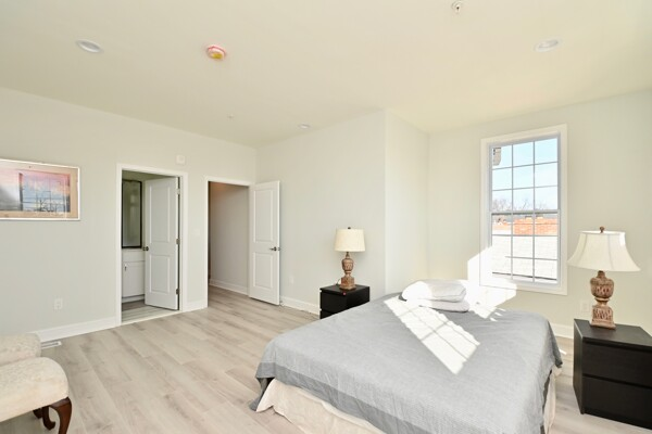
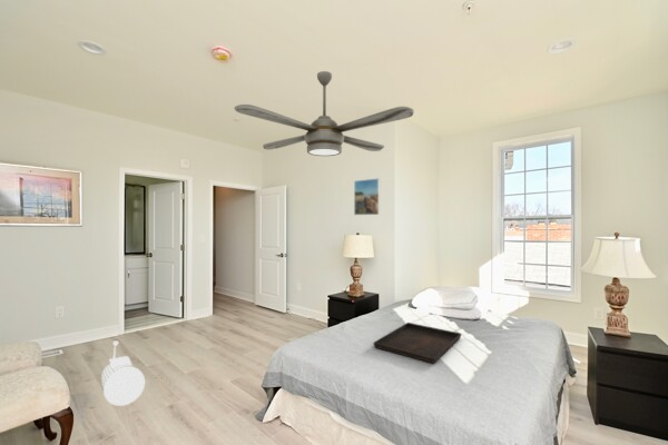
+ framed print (366, 197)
+ serving tray (419, 339)
+ ceiling fan (324, 113)
+ laundry hamper (119, 372)
